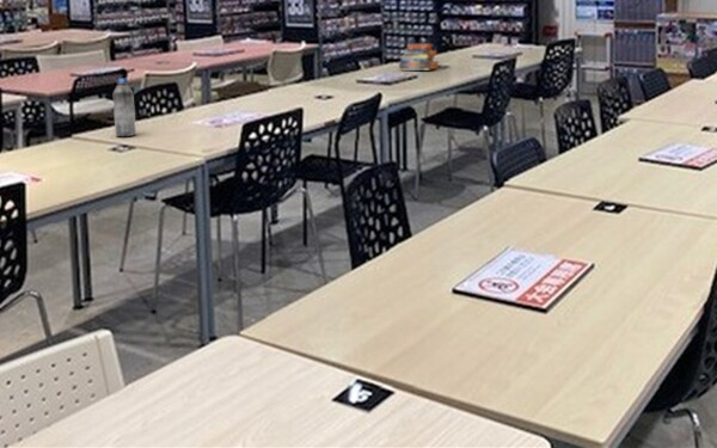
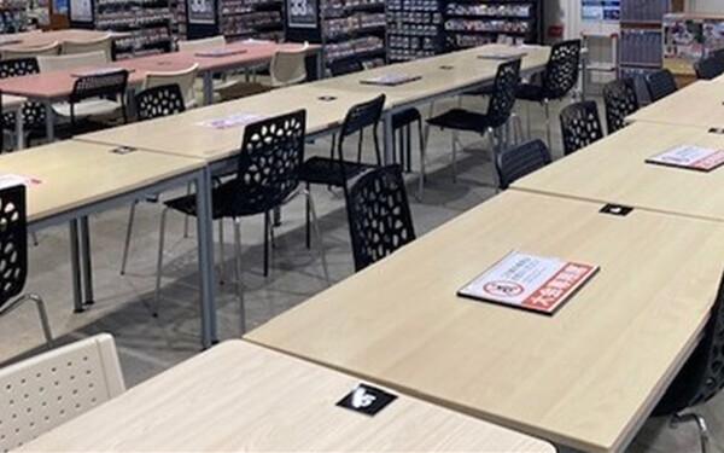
- book (418, 56)
- water bottle (123, 106)
